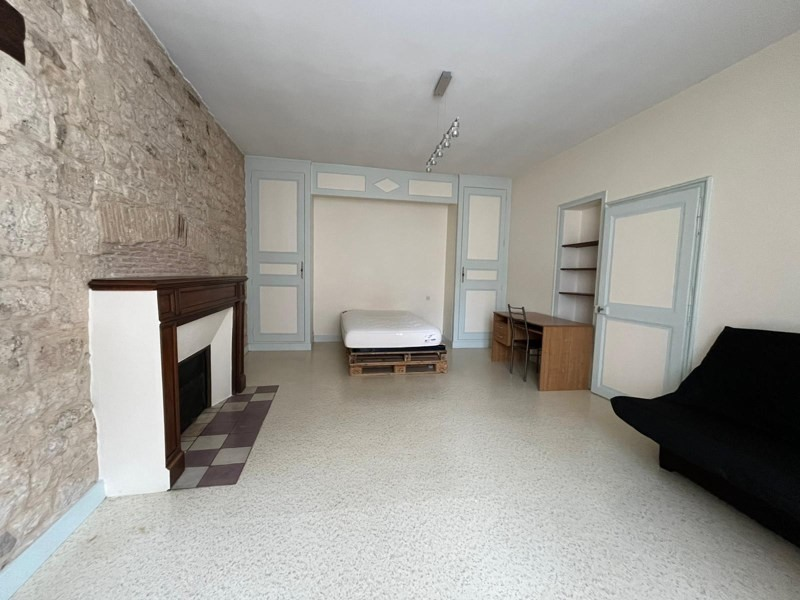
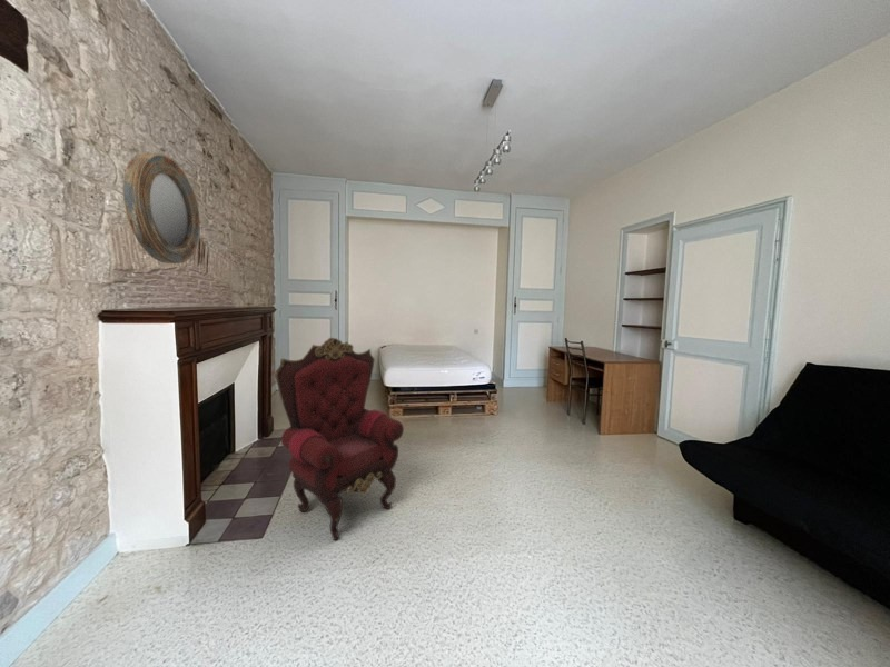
+ home mirror (167, 210)
+ armchair (345, 426)
